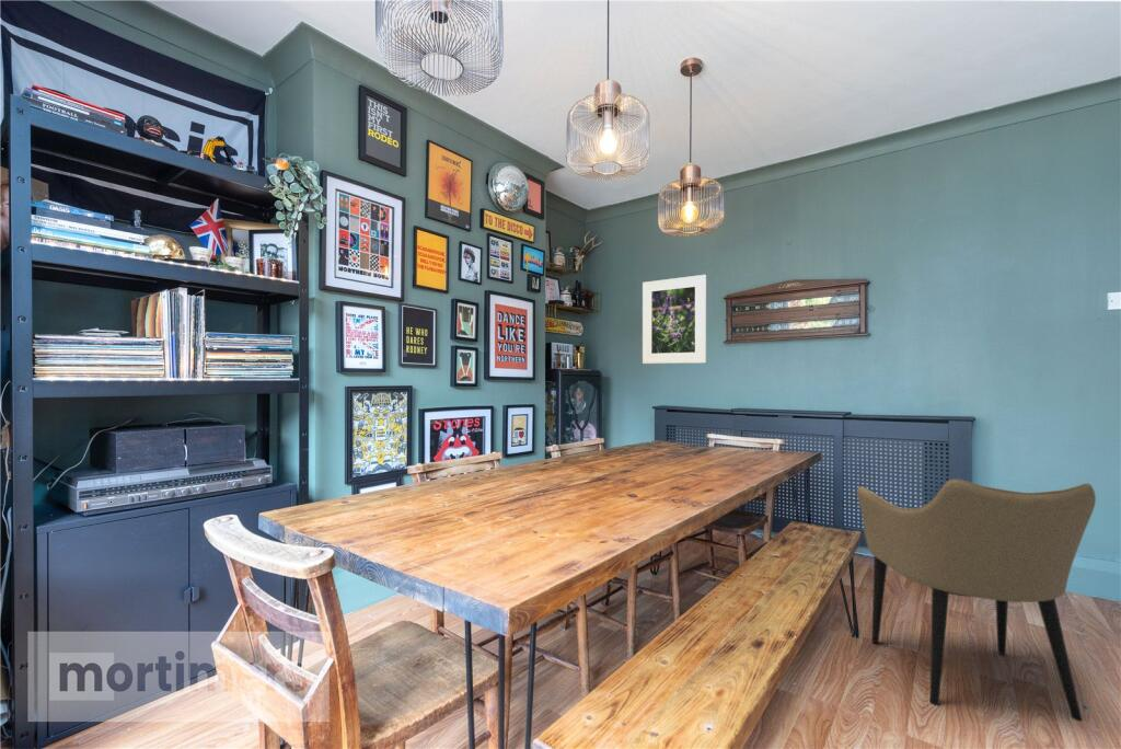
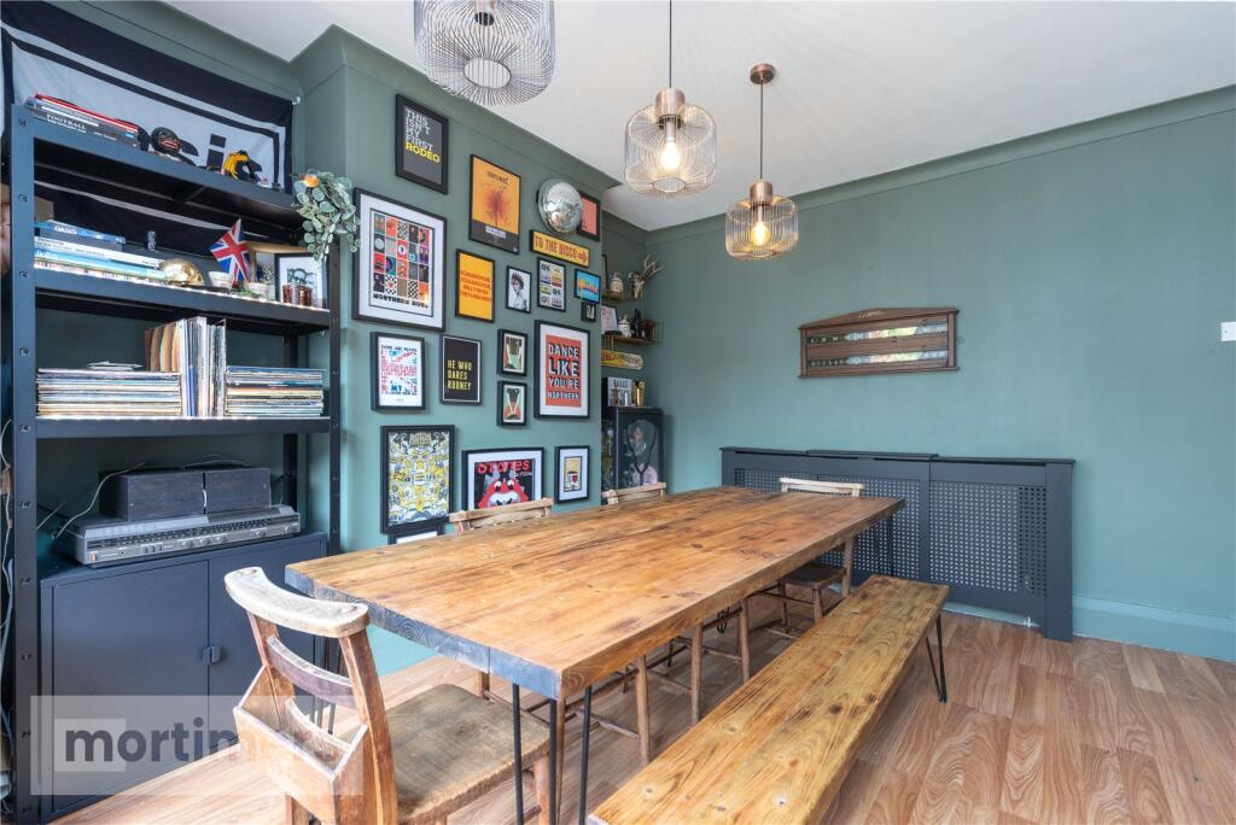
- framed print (672, 321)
- armchair (974, 575)
